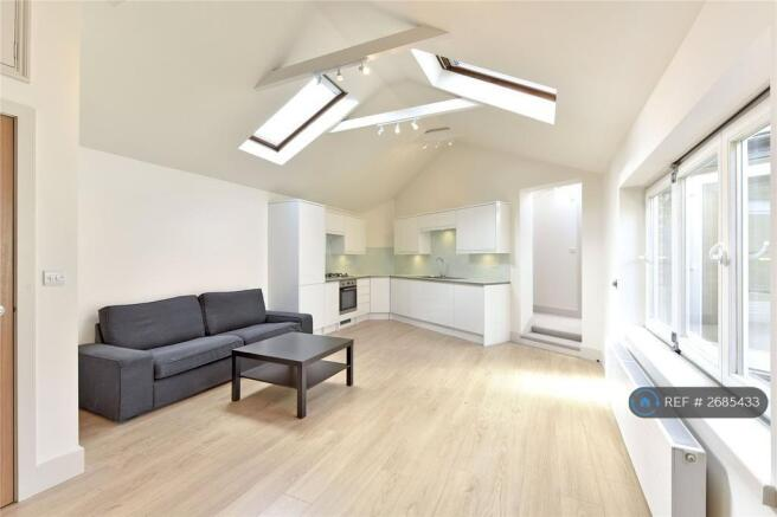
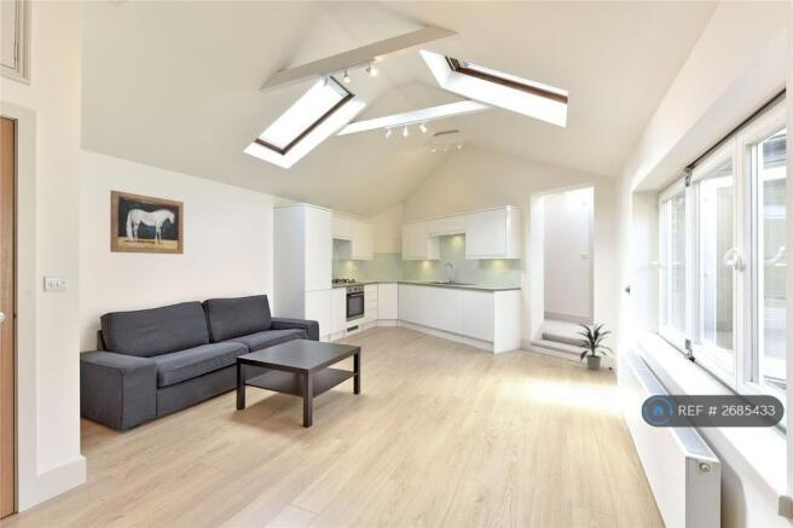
+ indoor plant (591, 344)
+ wall art (150, 225)
